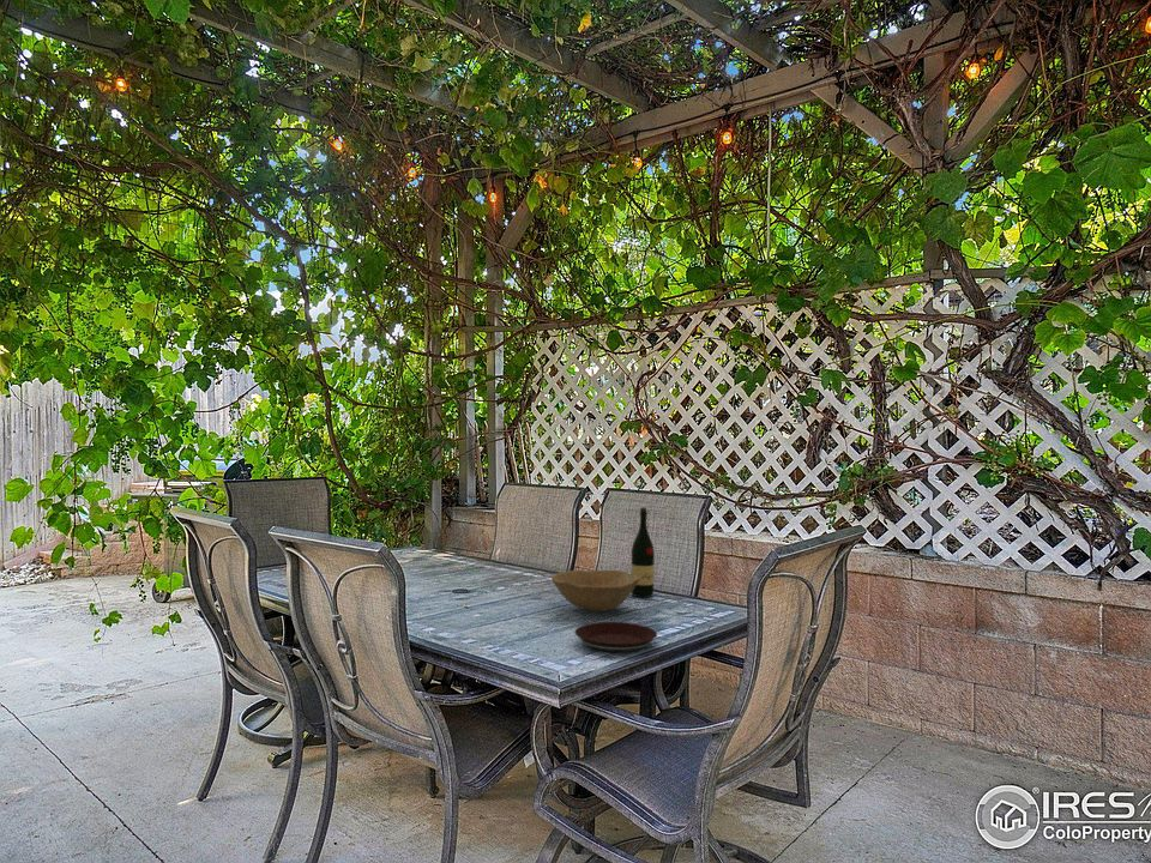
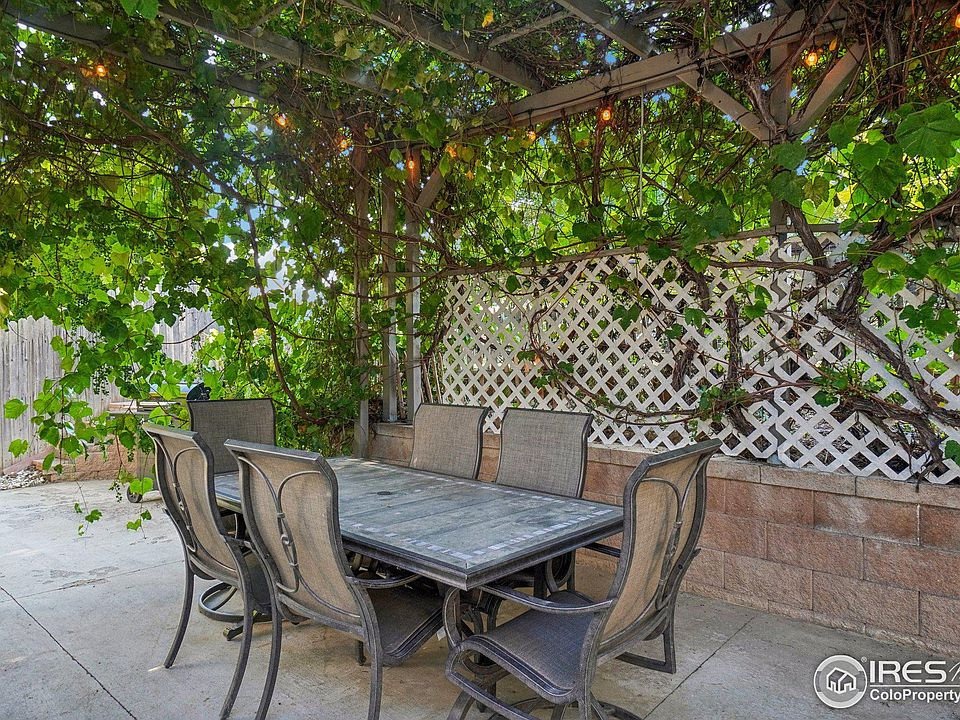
- wine bottle (643, 550)
- plate (615, 638)
- bowl (593, 592)
